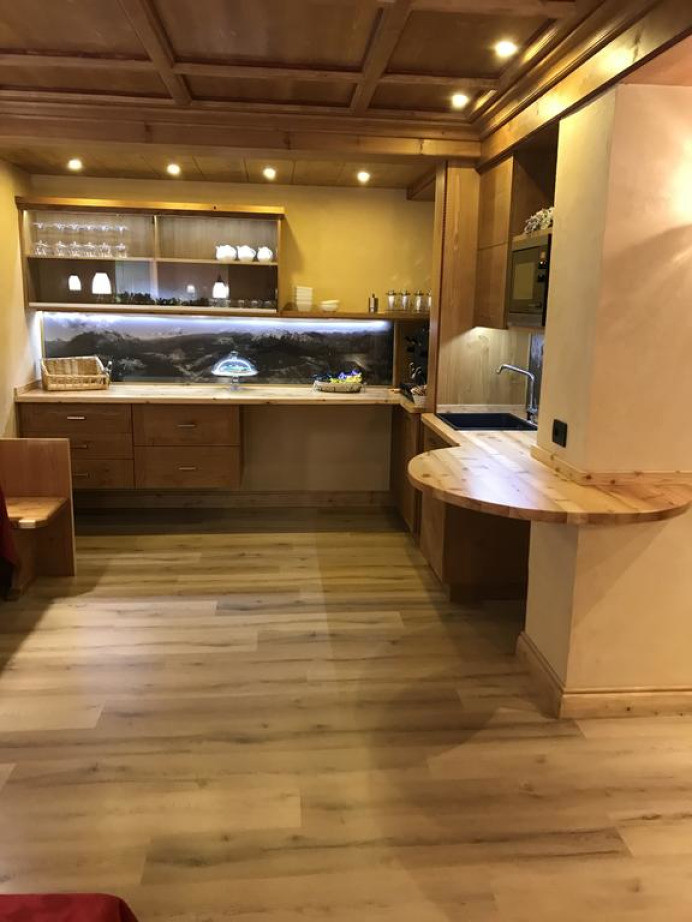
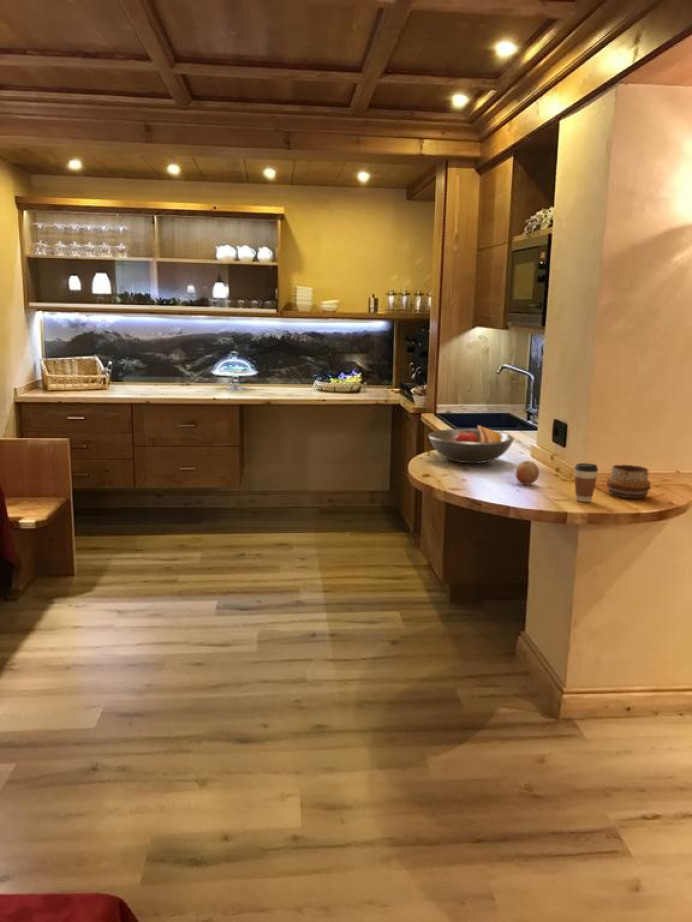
+ fruit (527, 472)
+ fruit bowl (470, 444)
+ decorative bowl (628, 481)
+ coffee cup (585, 482)
